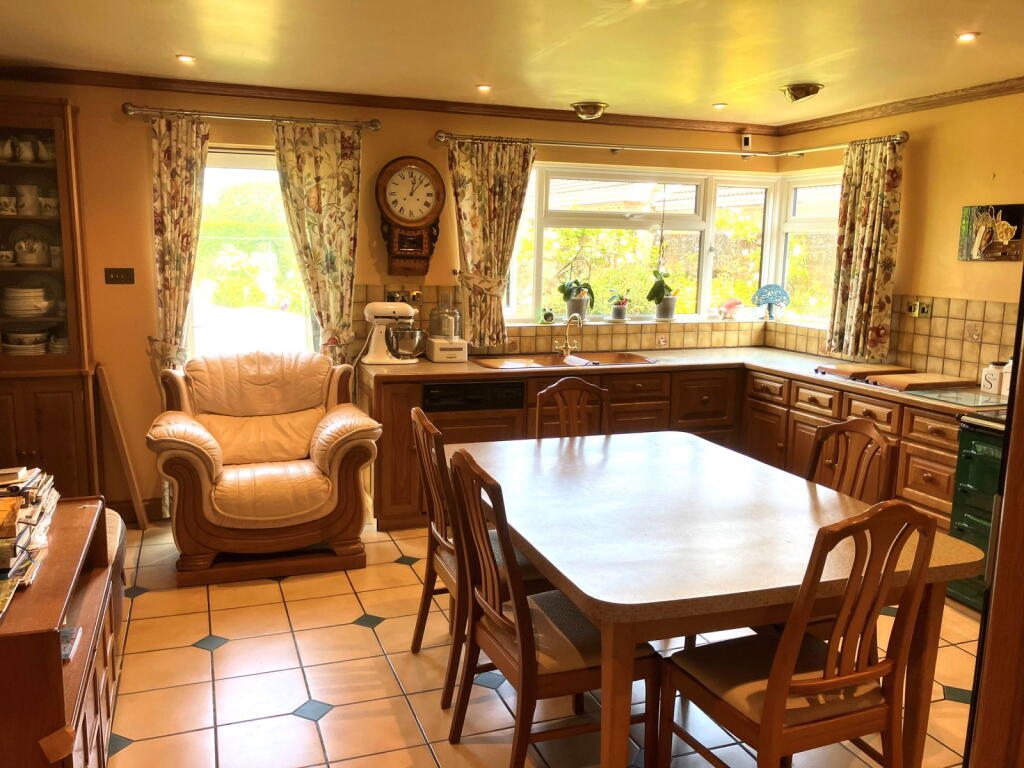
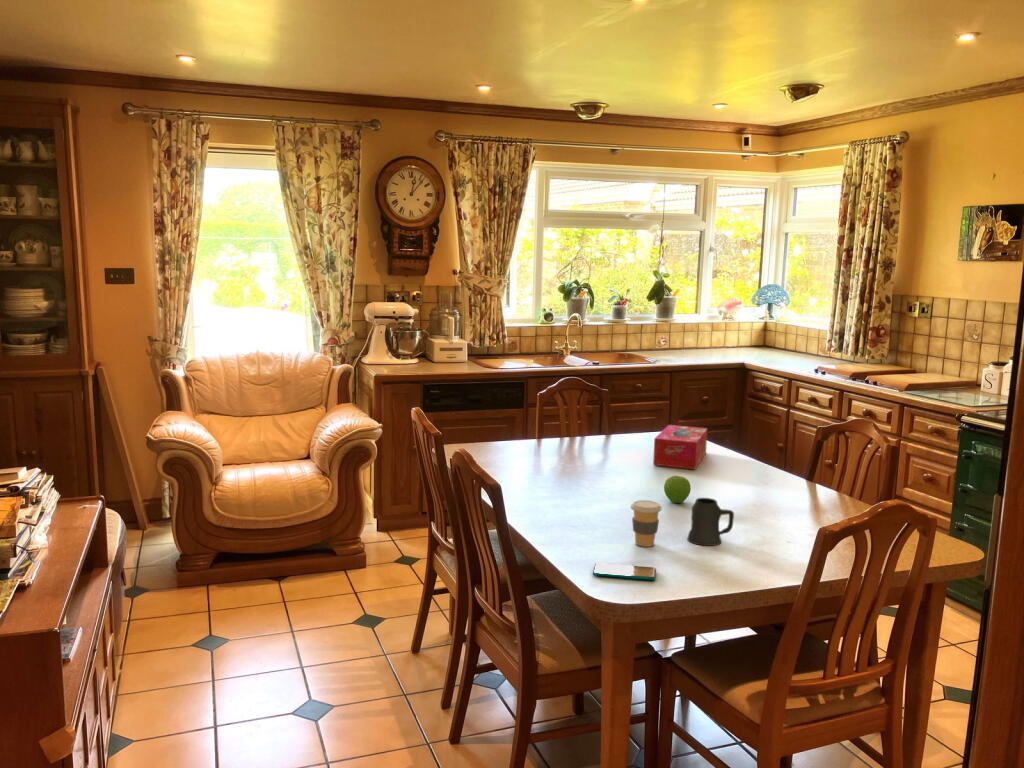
+ mug (710, 520)
+ fruit (677, 489)
+ smartphone (624, 571)
+ coffee cup (645, 523)
+ tissue box (681, 446)
